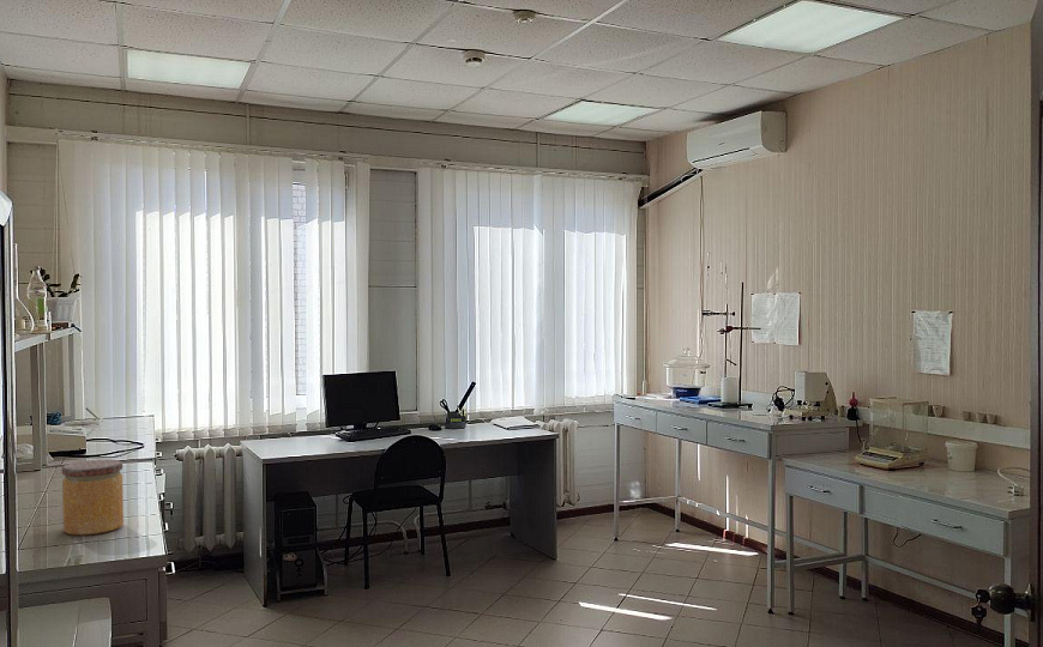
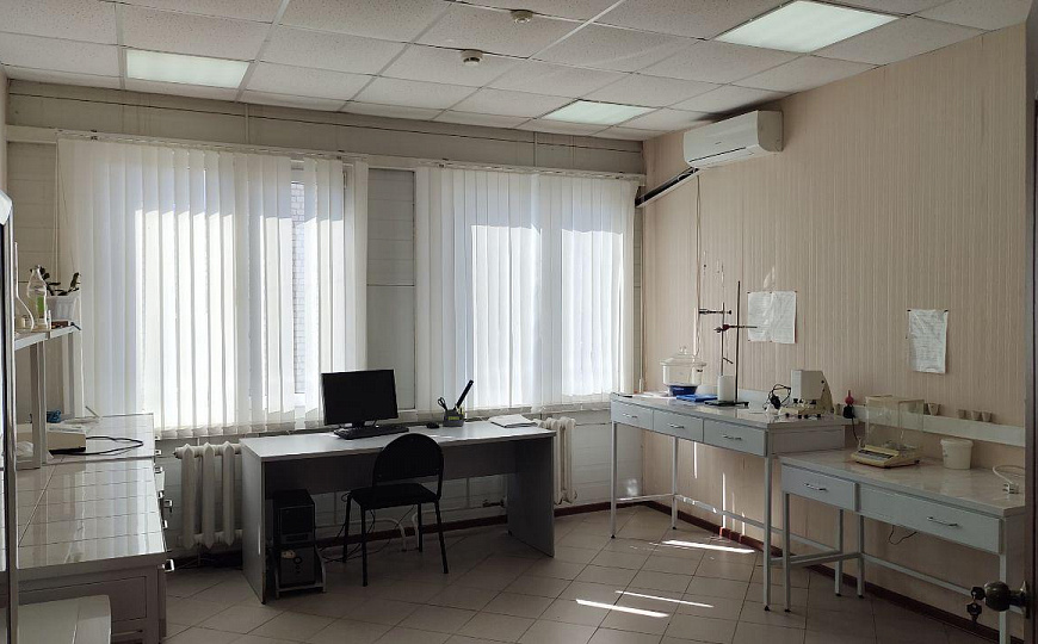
- jar (92, 496)
